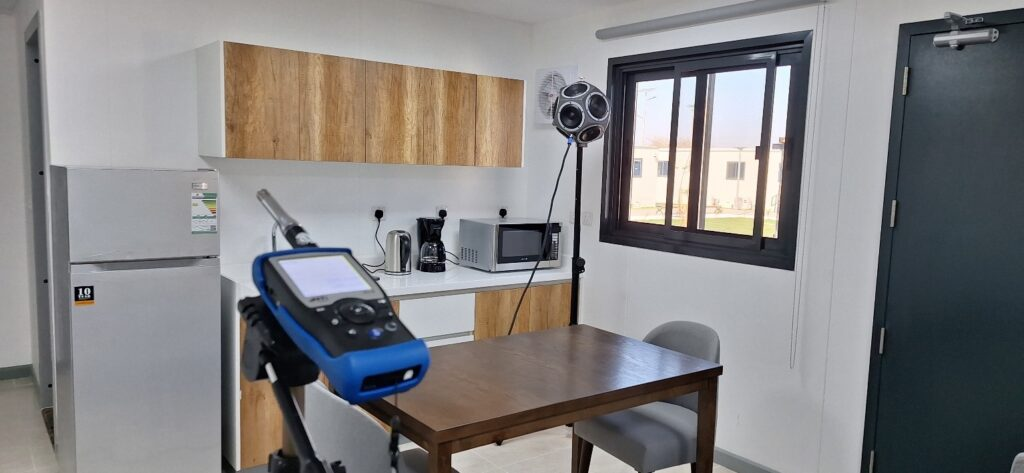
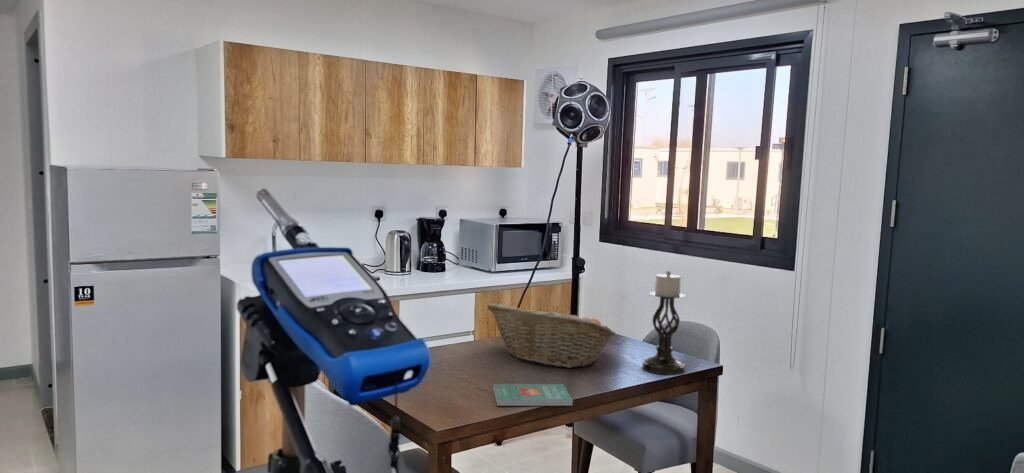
+ candle holder (666, 320)
+ book (531, 394)
+ fruit basket (549, 329)
